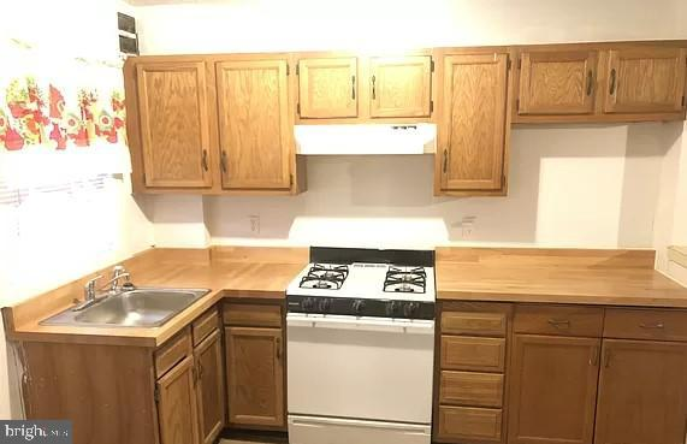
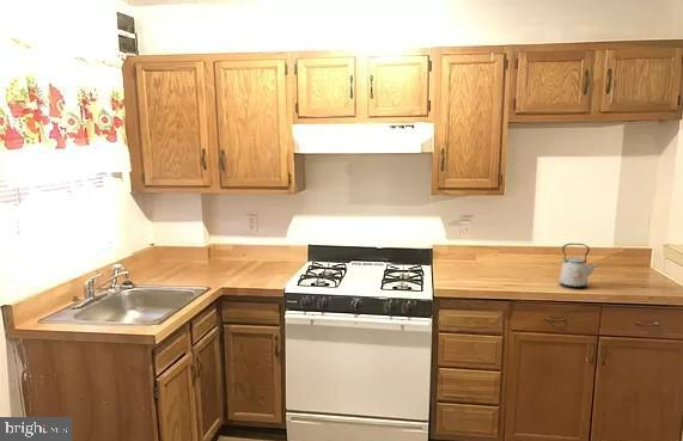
+ kettle (579, 264)
